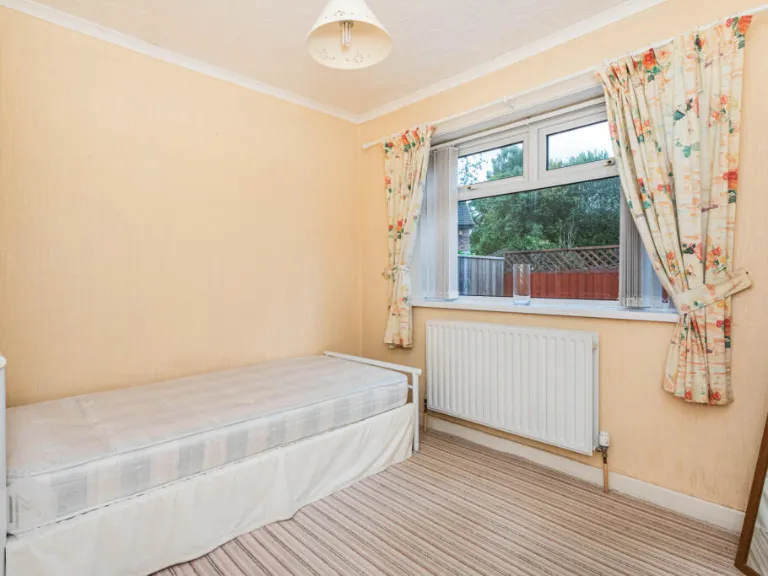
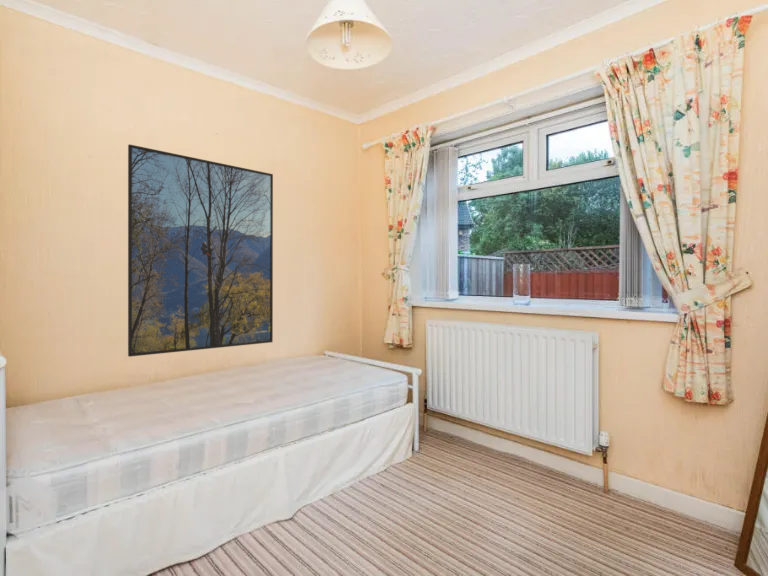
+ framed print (208, 254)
